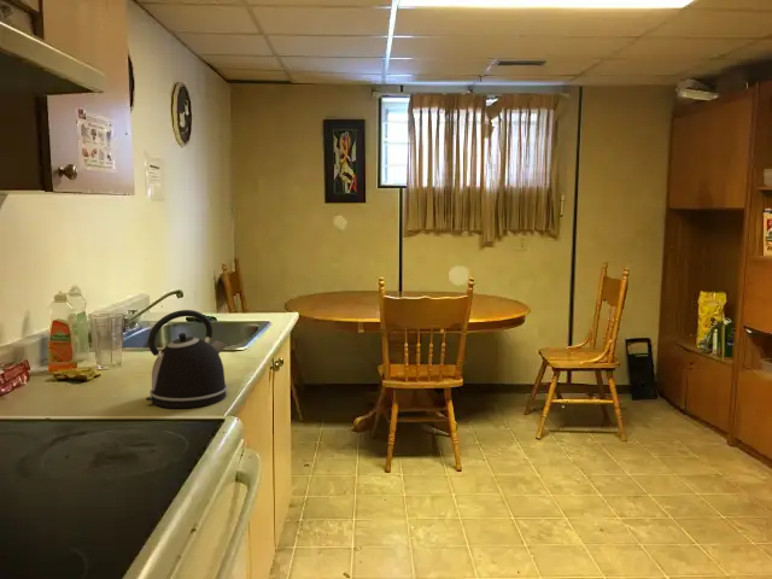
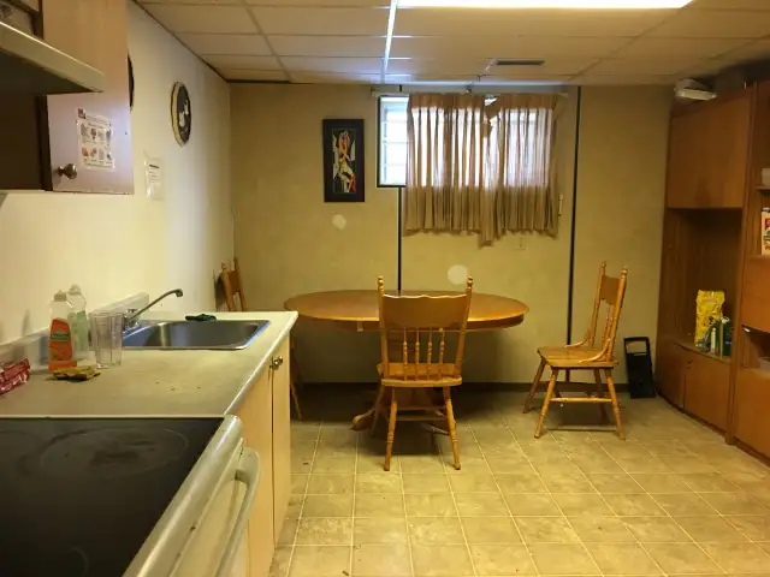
- kettle (187, 353)
